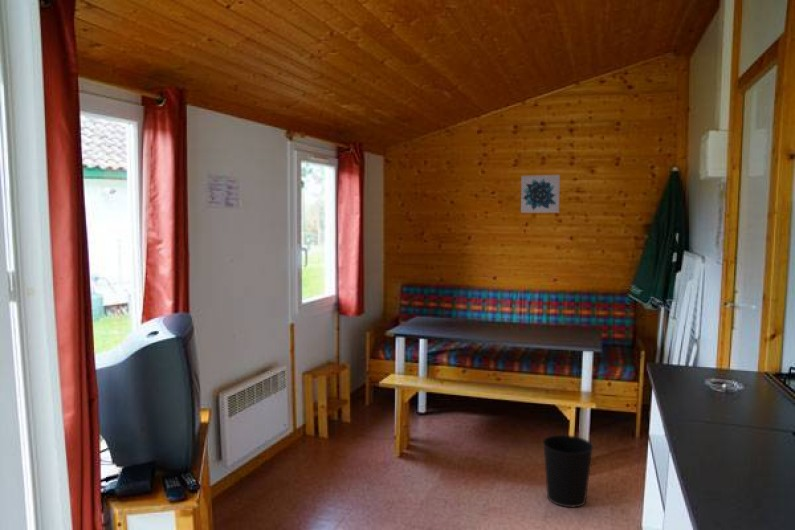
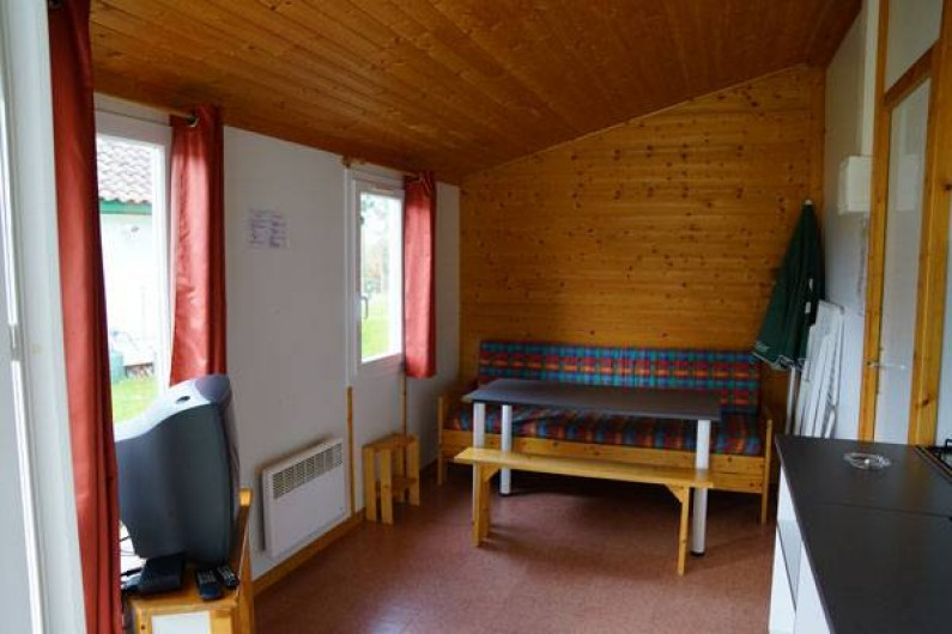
- wastebasket (567, 471)
- wall art (540, 194)
